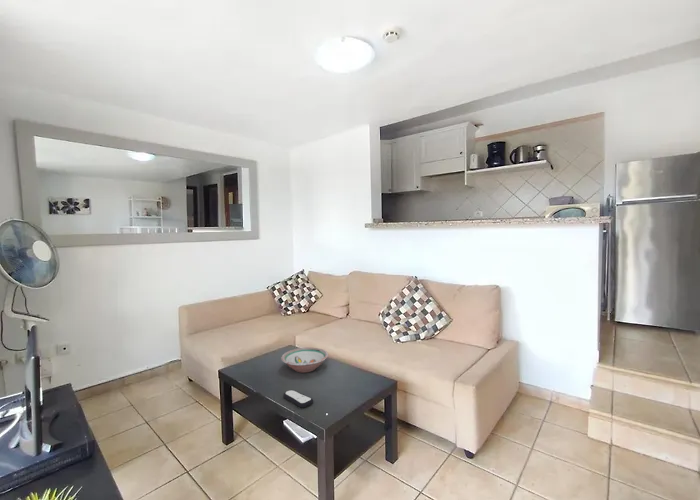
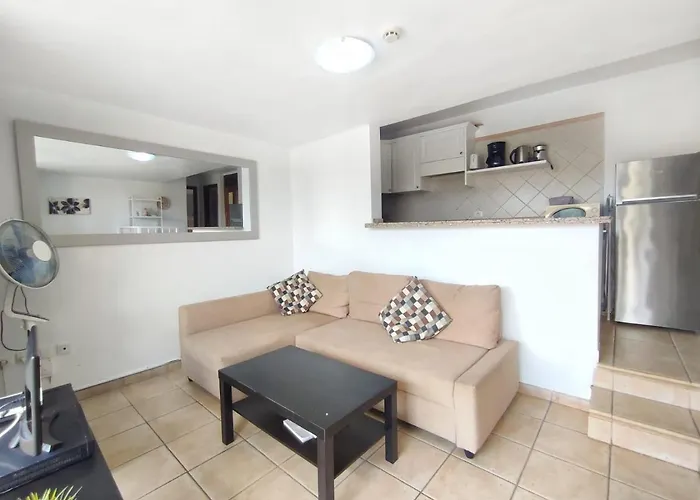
- remote control (297, 397)
- bowl (305, 361)
